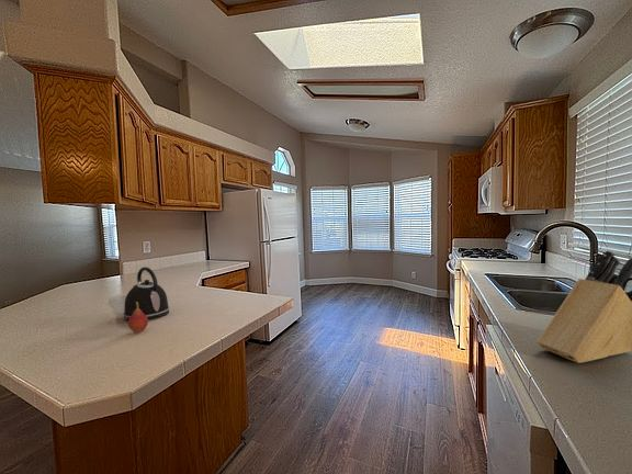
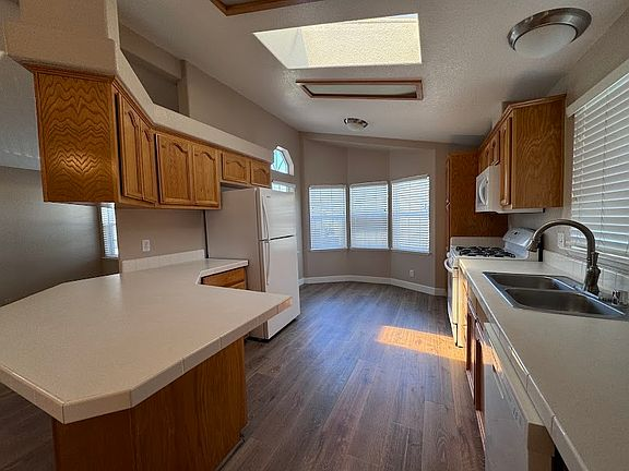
- knife block (595, 302)
- kettle (146, 291)
- fruit (137, 316)
